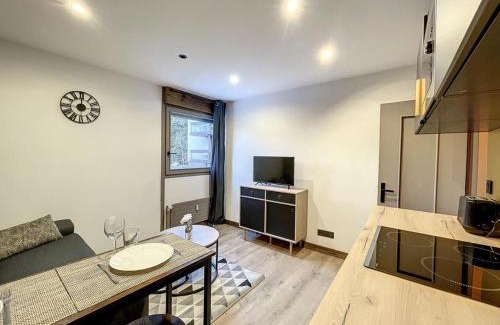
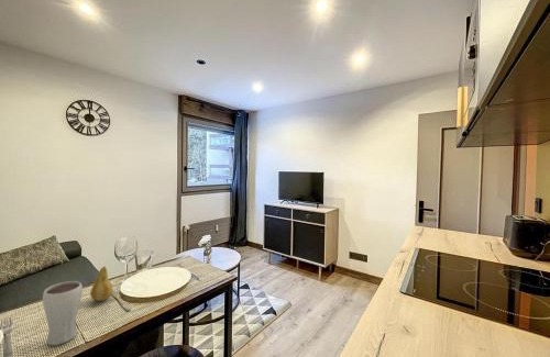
+ fruit (101, 282)
+ drinking glass (63, 312)
